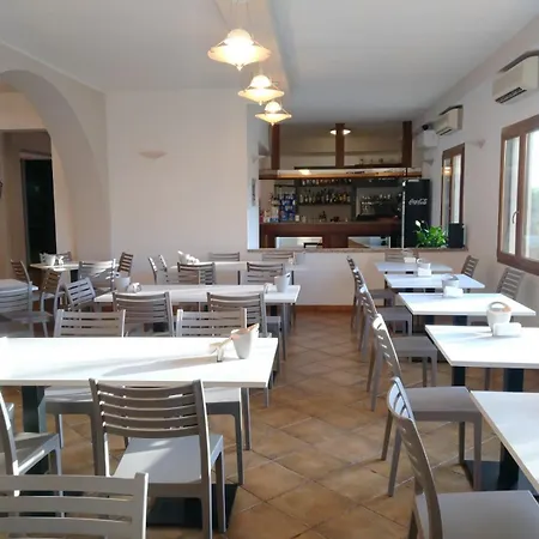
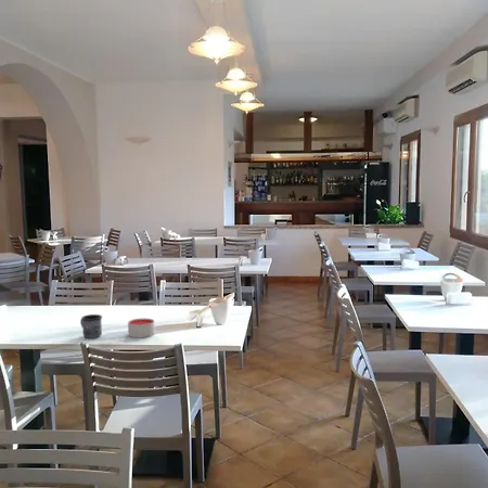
+ candle (141, 326)
+ mug (90, 325)
